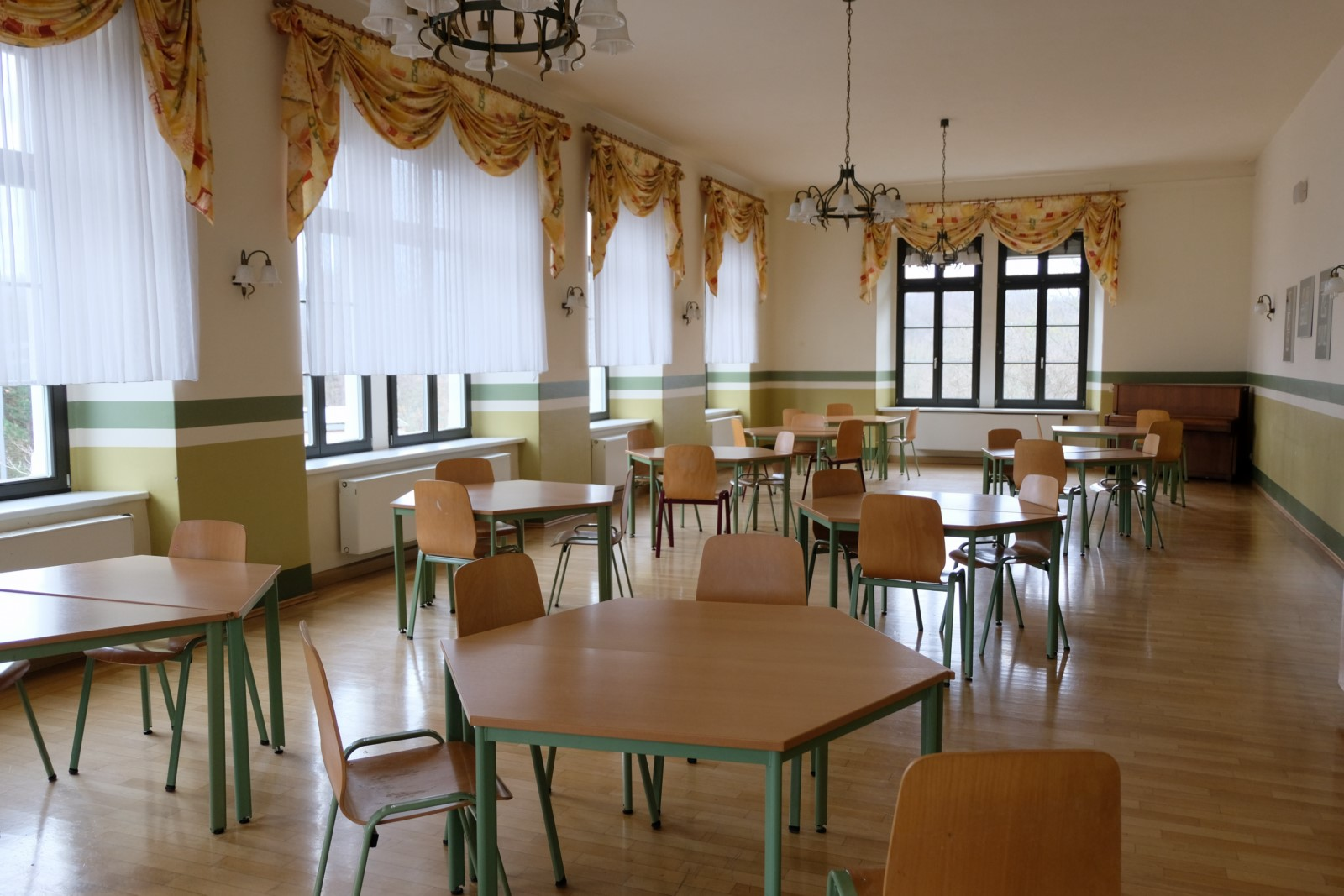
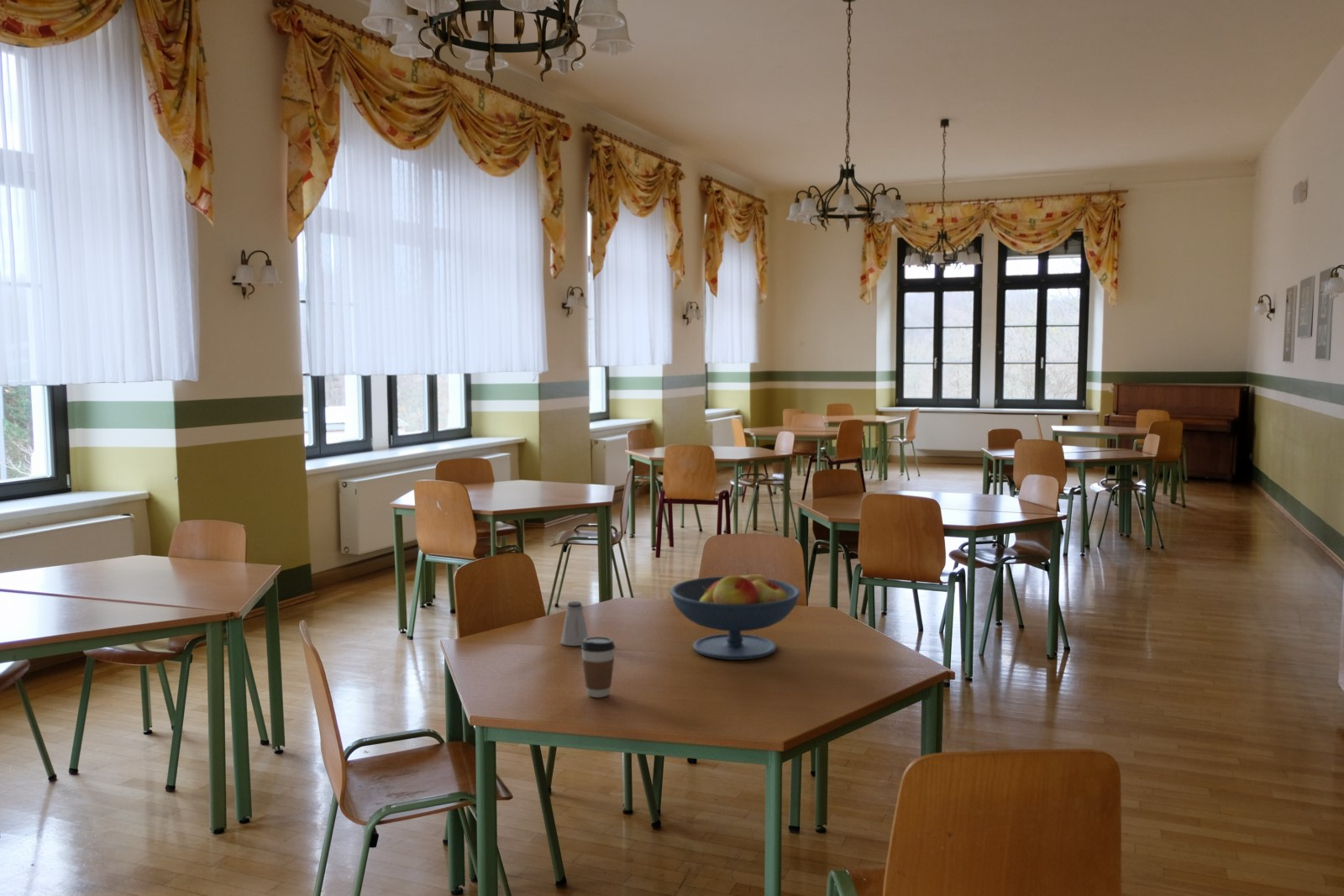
+ saltshaker (575, 622)
+ coffee cup (598, 667)
+ fruit bowl (734, 608)
